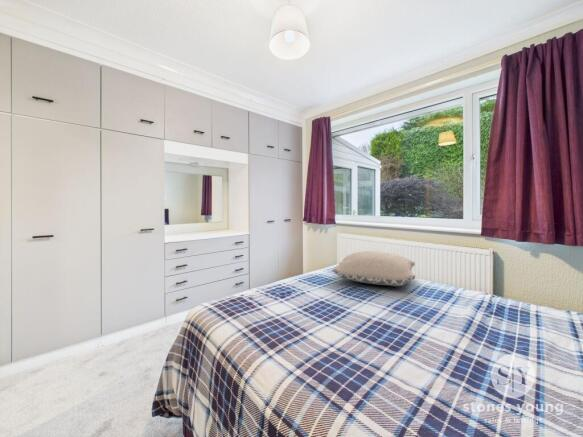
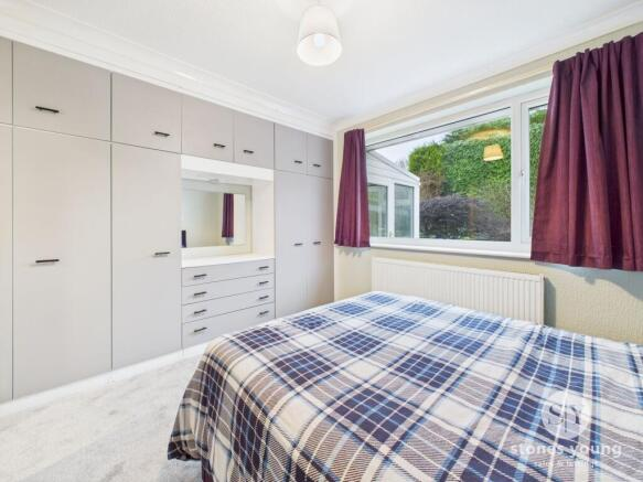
- pillow (376, 266)
